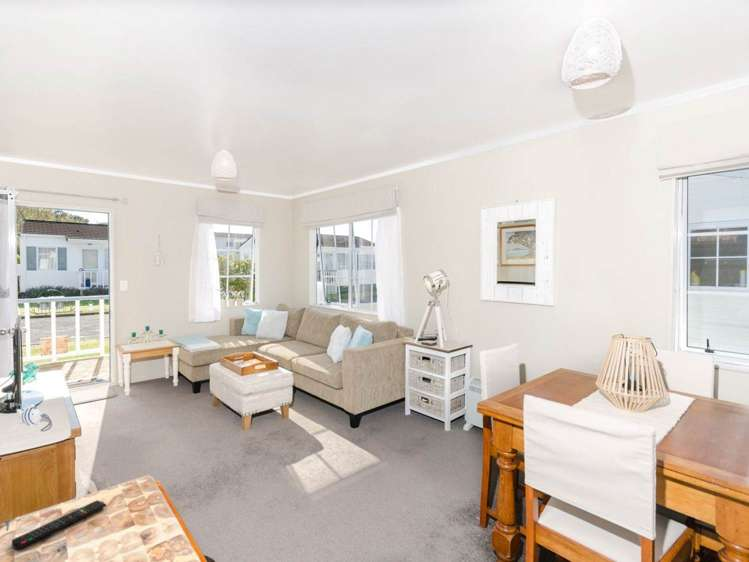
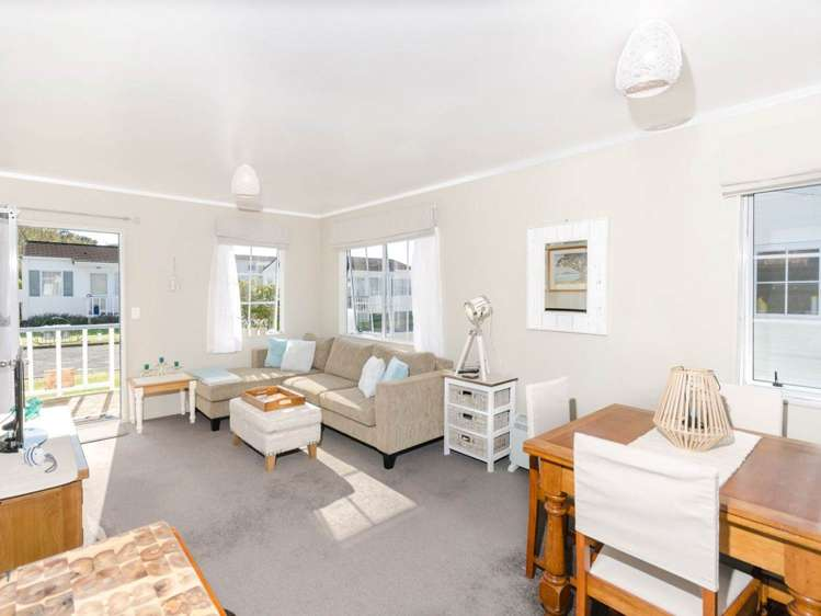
- remote control (61, 523)
